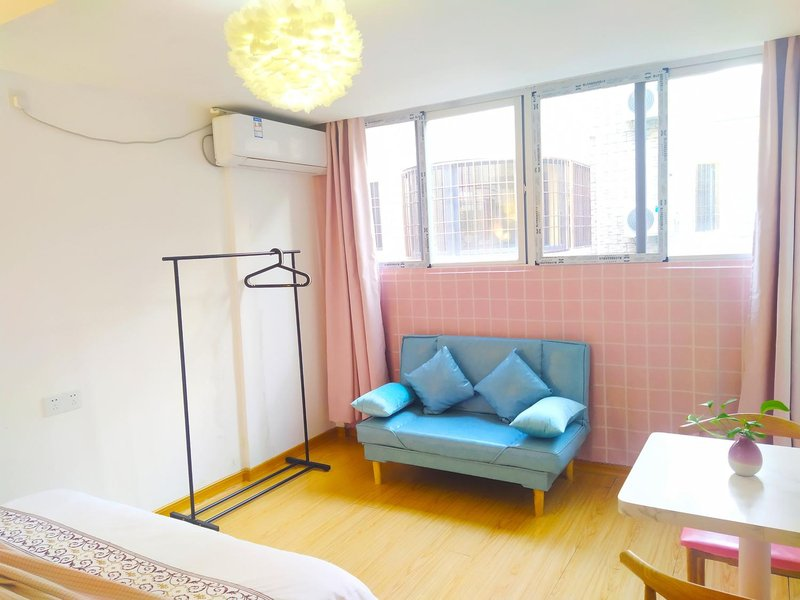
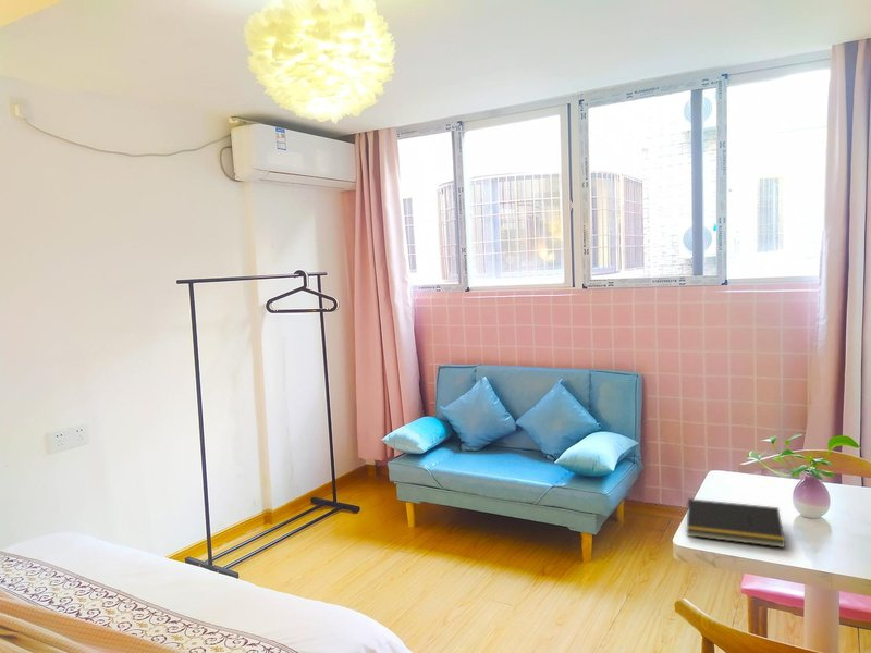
+ notepad (733, 521)
